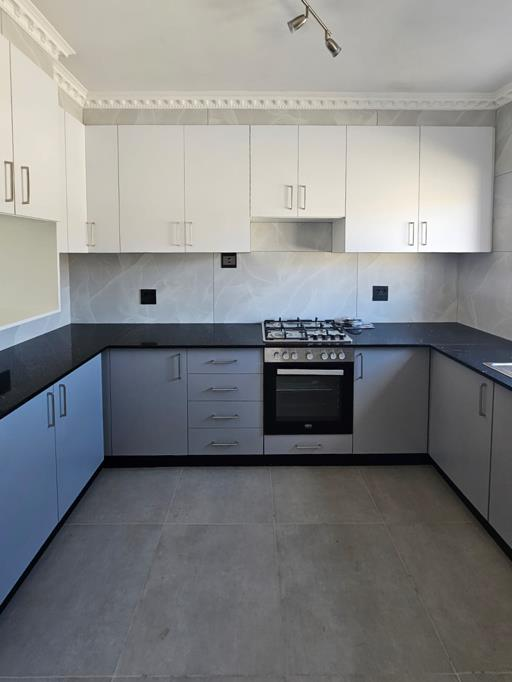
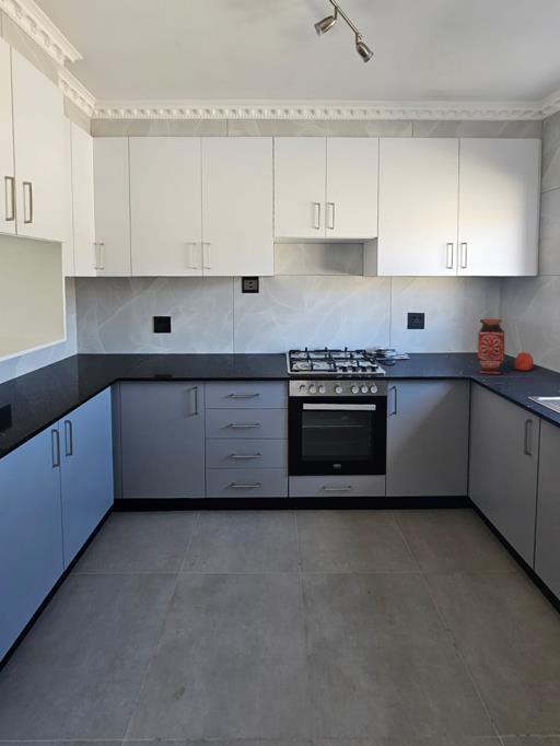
+ vase (491, 346)
+ apple (523, 361)
